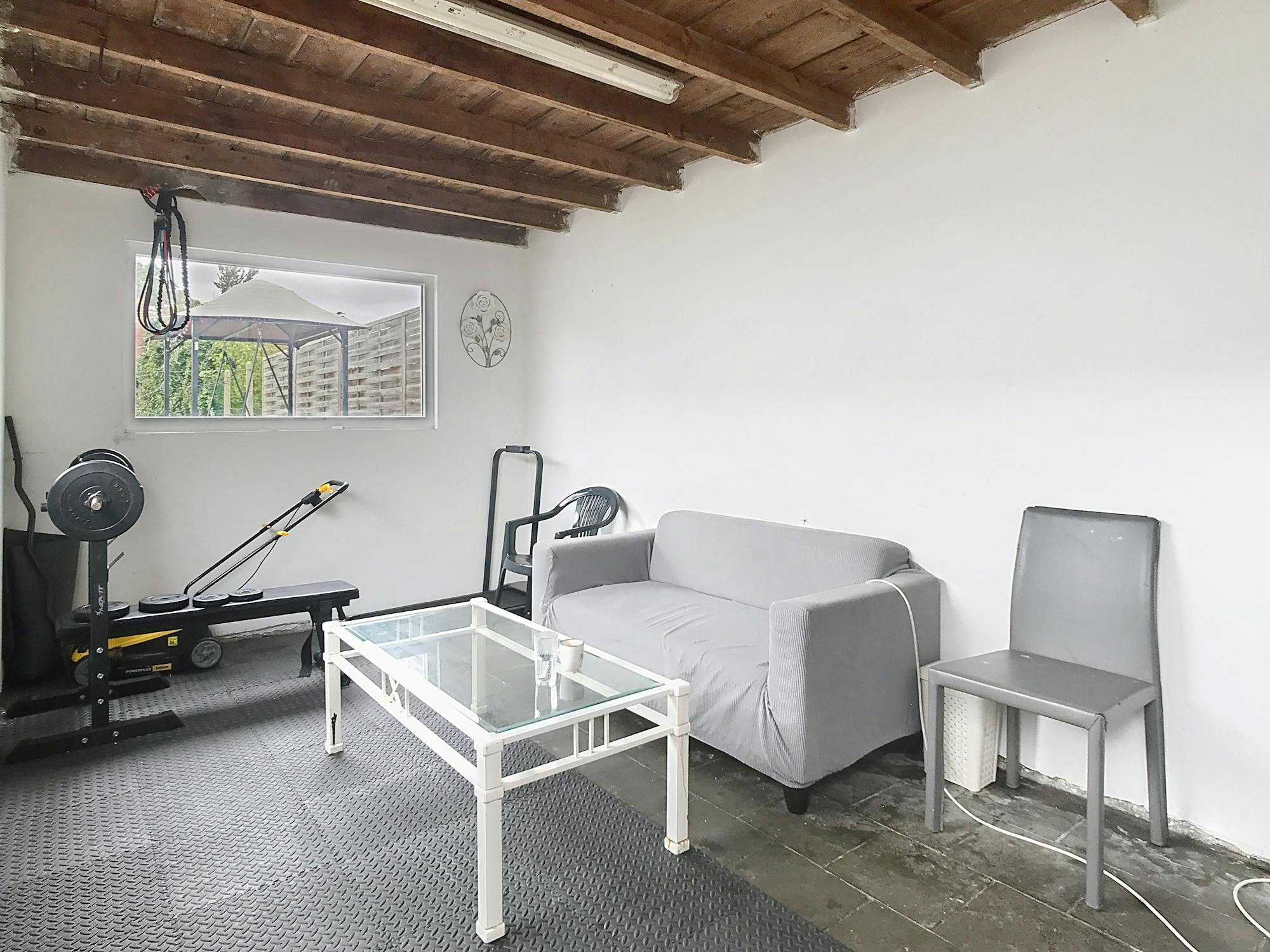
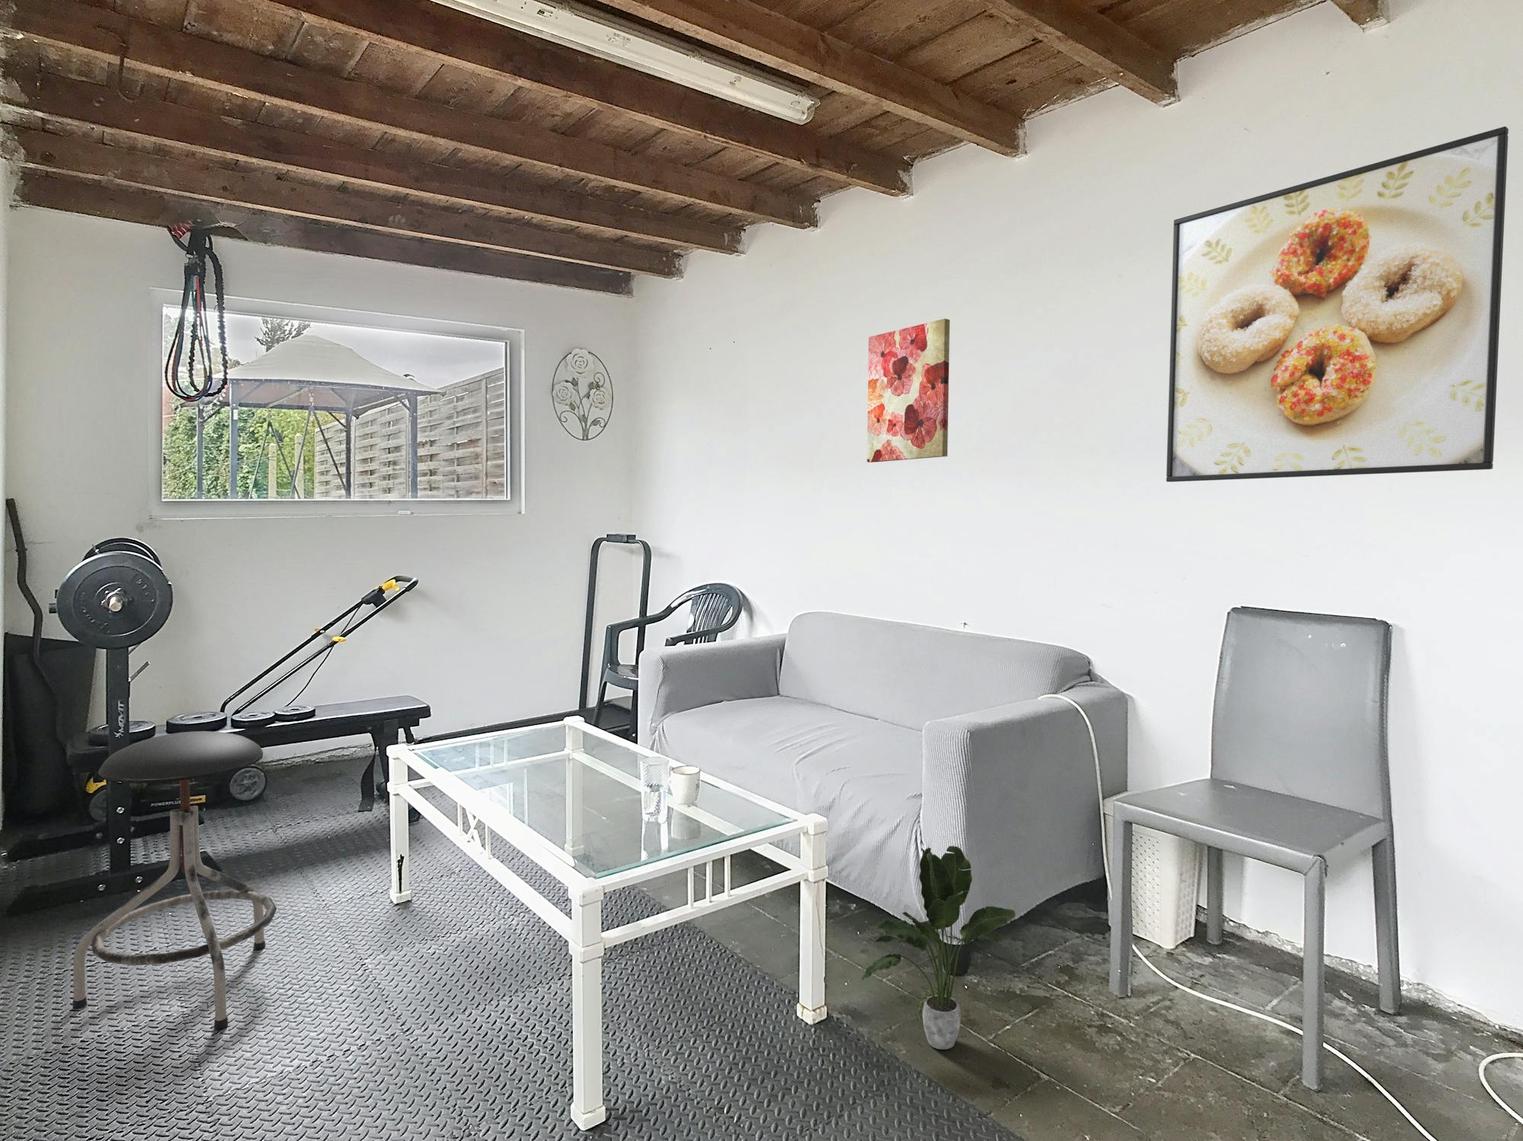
+ potted plant (941, 940)
+ wall art (907, 394)
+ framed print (1313, 328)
+ stool (174, 865)
